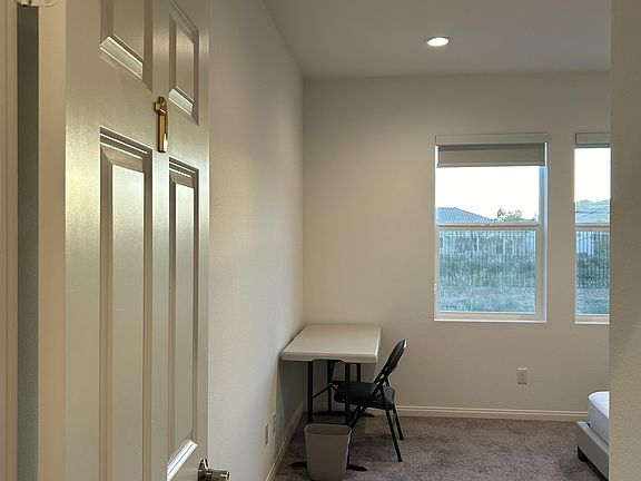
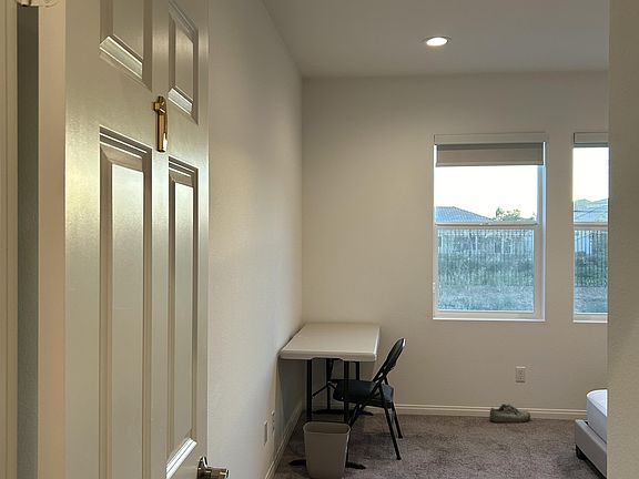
+ shoe (509, 412)
